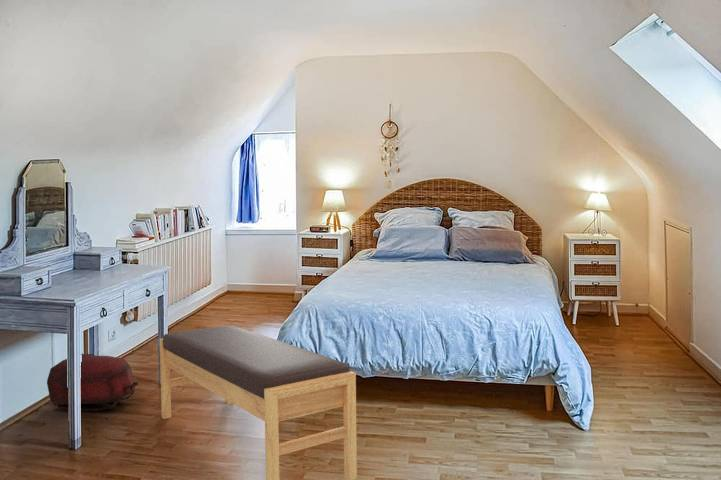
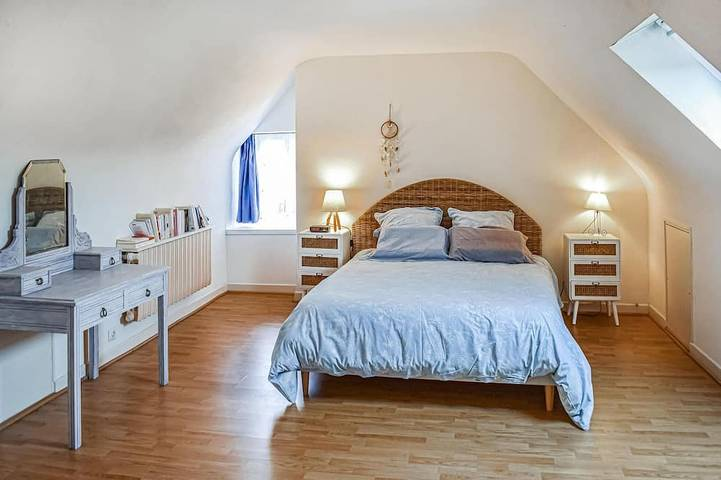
- backpack (99, 380)
- bench (246, 396)
